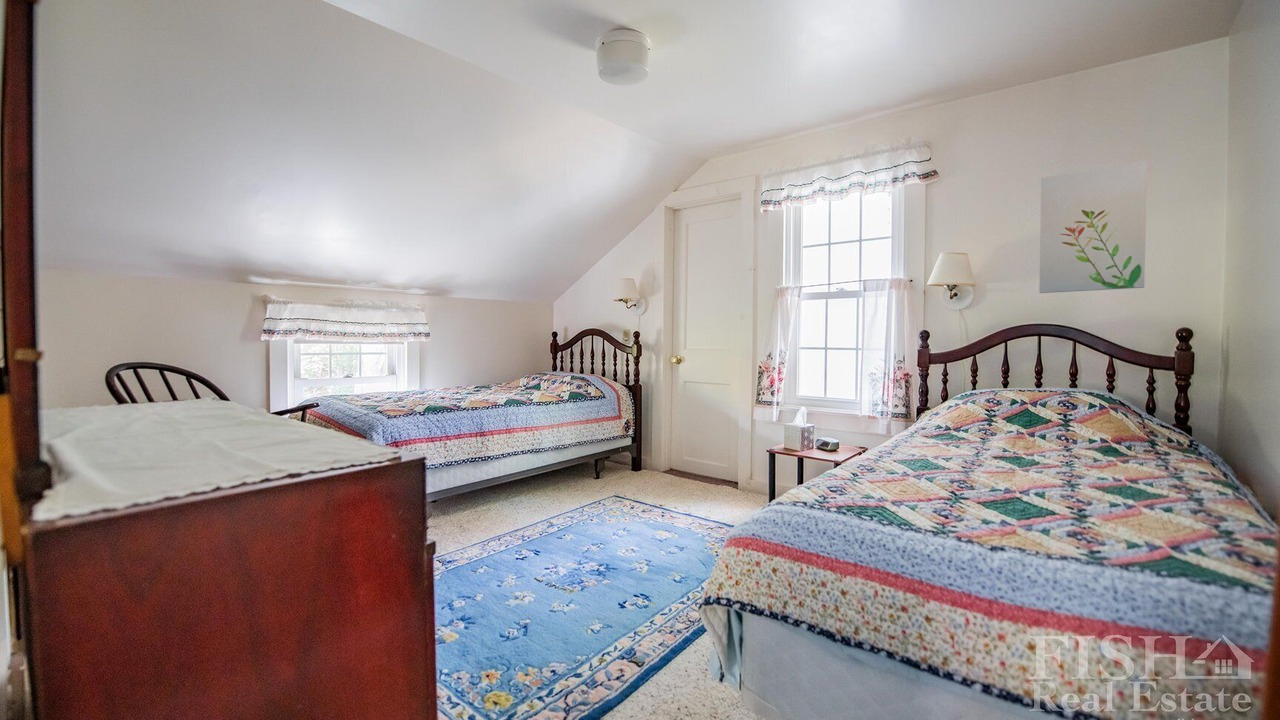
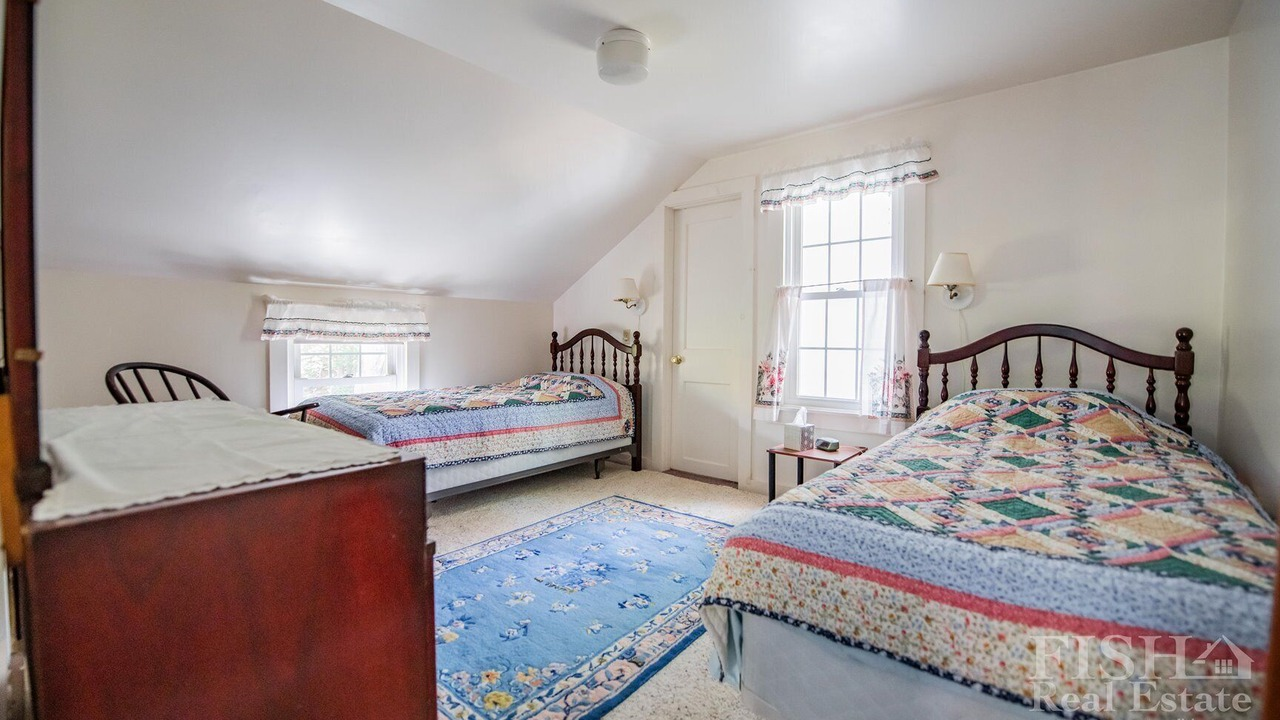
- wall art (1090, 230)
